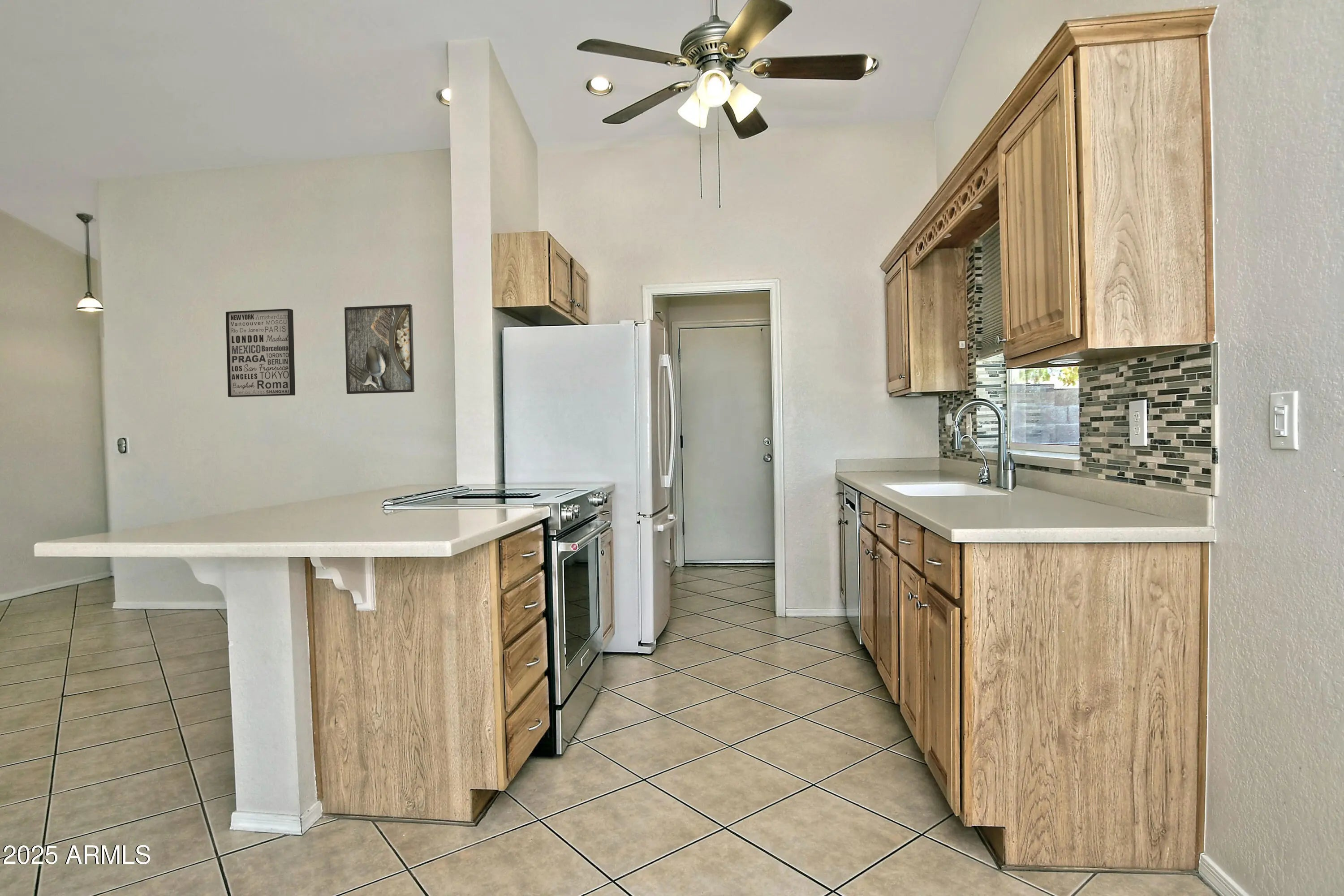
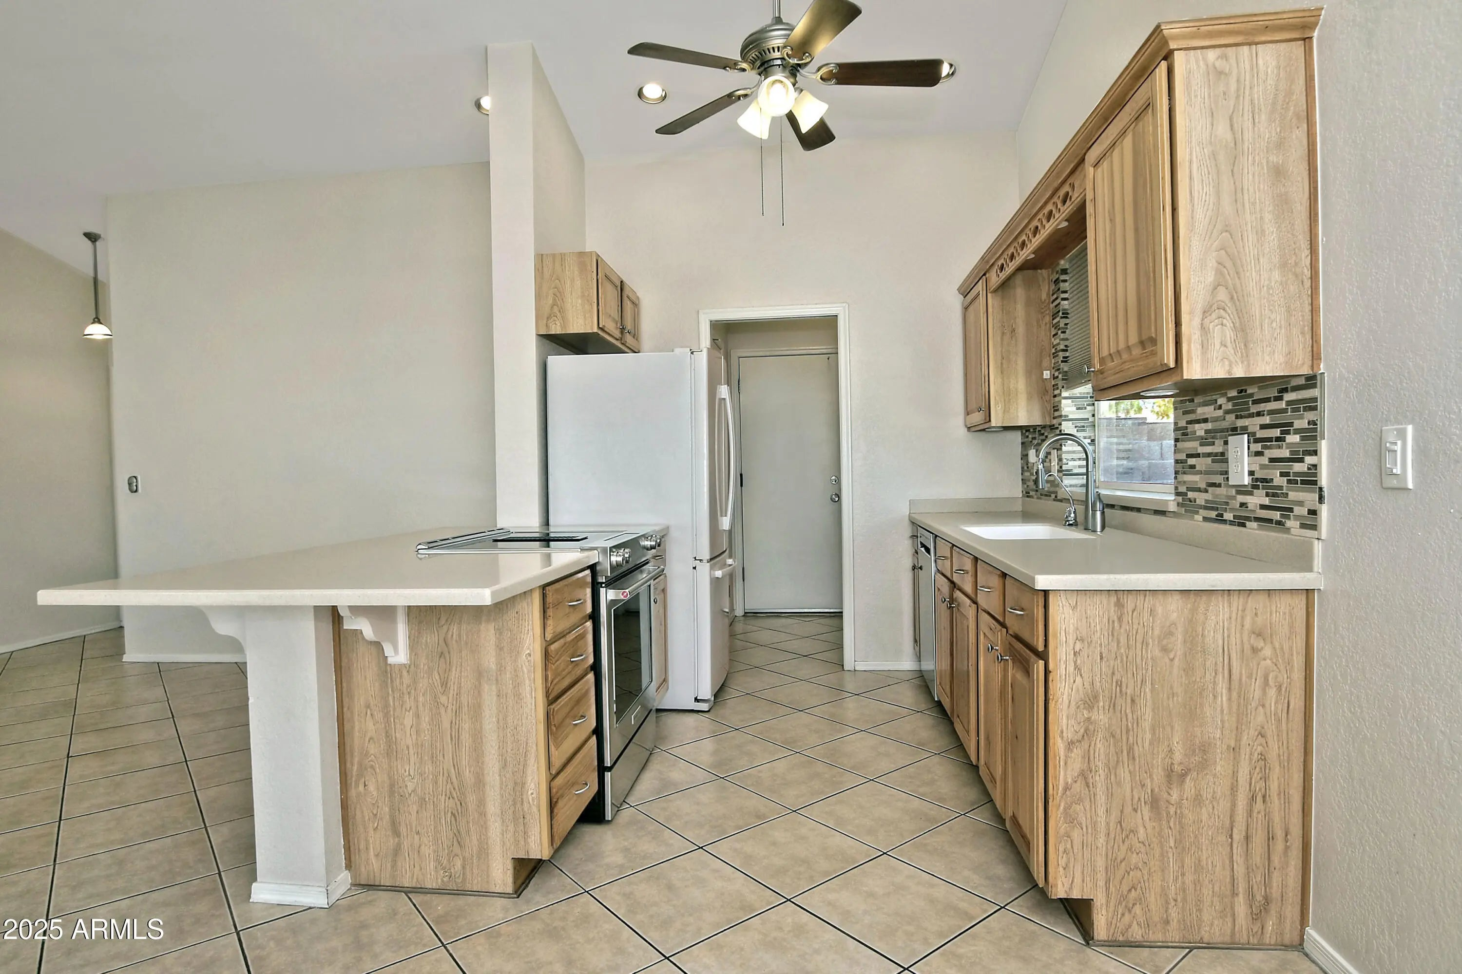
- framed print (379, 349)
- wall art (260, 353)
